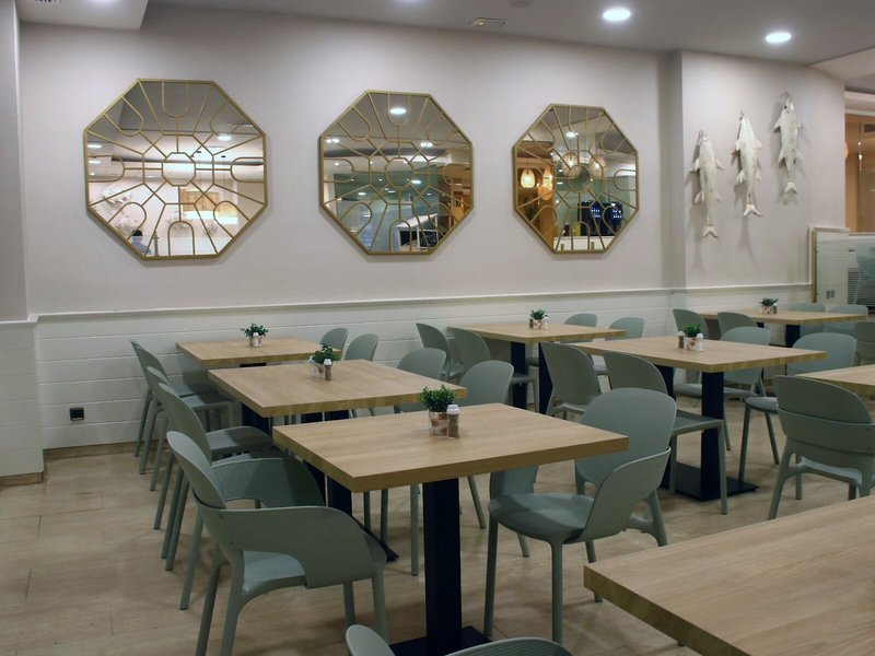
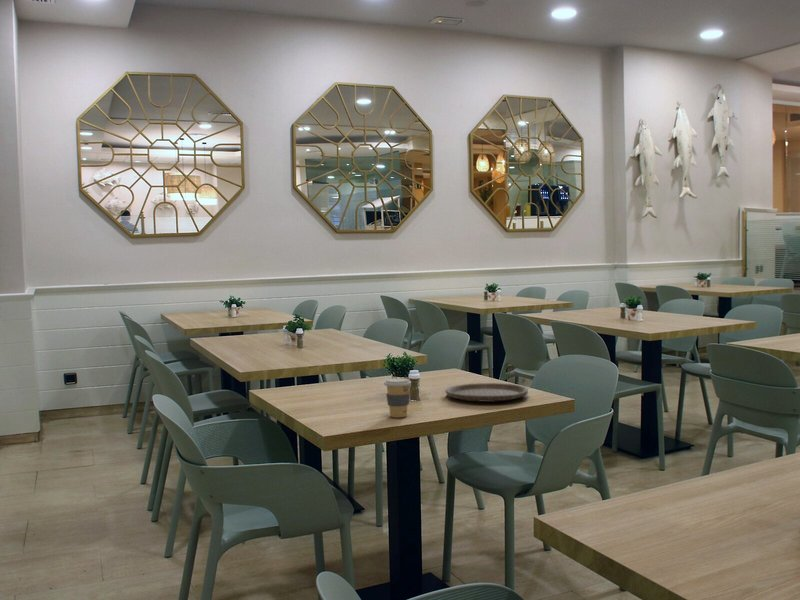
+ coffee cup (397, 397)
+ plate (486, 392)
